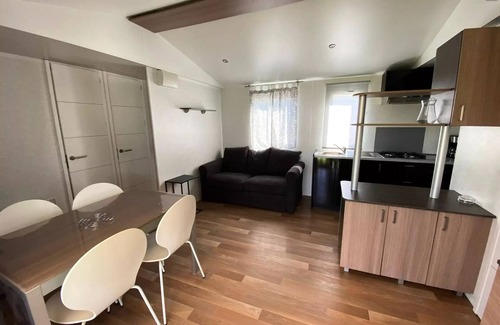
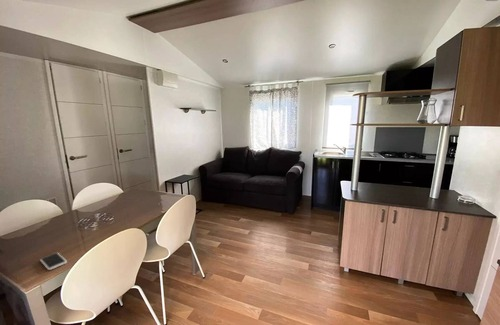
+ smartphone (53, 260)
